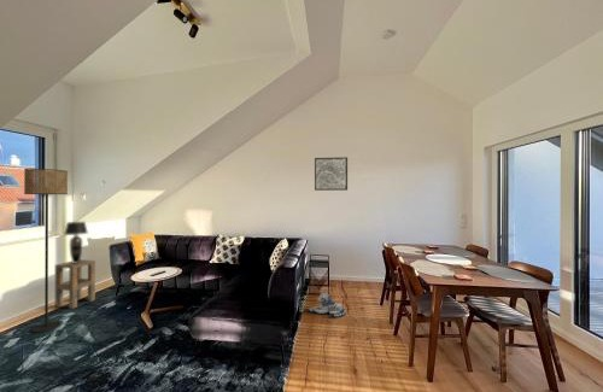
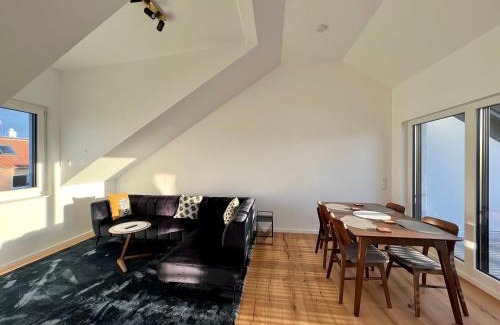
- plush toy (327, 303)
- floor lamp (46, 248)
- table lamp (76, 241)
- side table (75, 282)
- wall art (330, 174)
